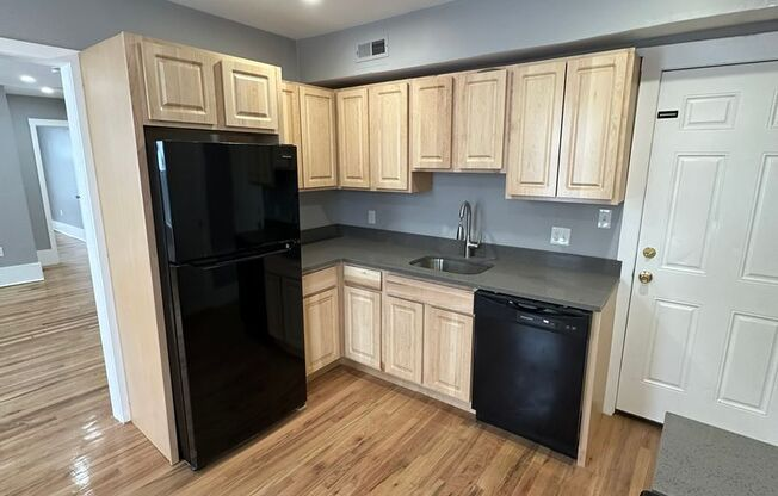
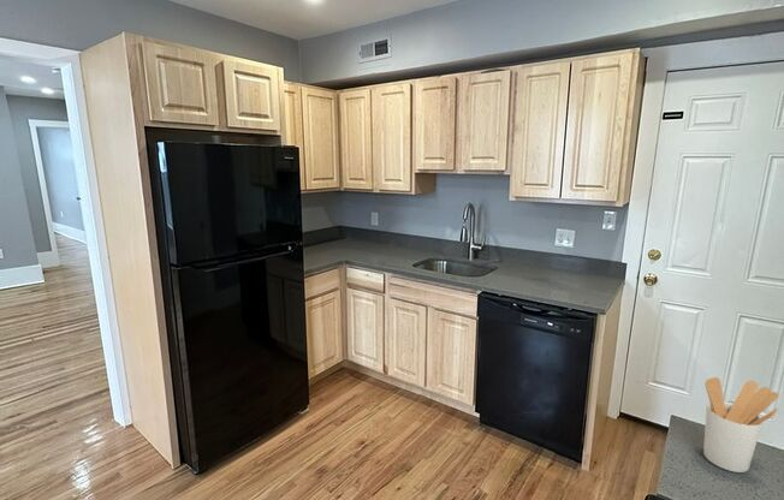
+ utensil holder (738, 422)
